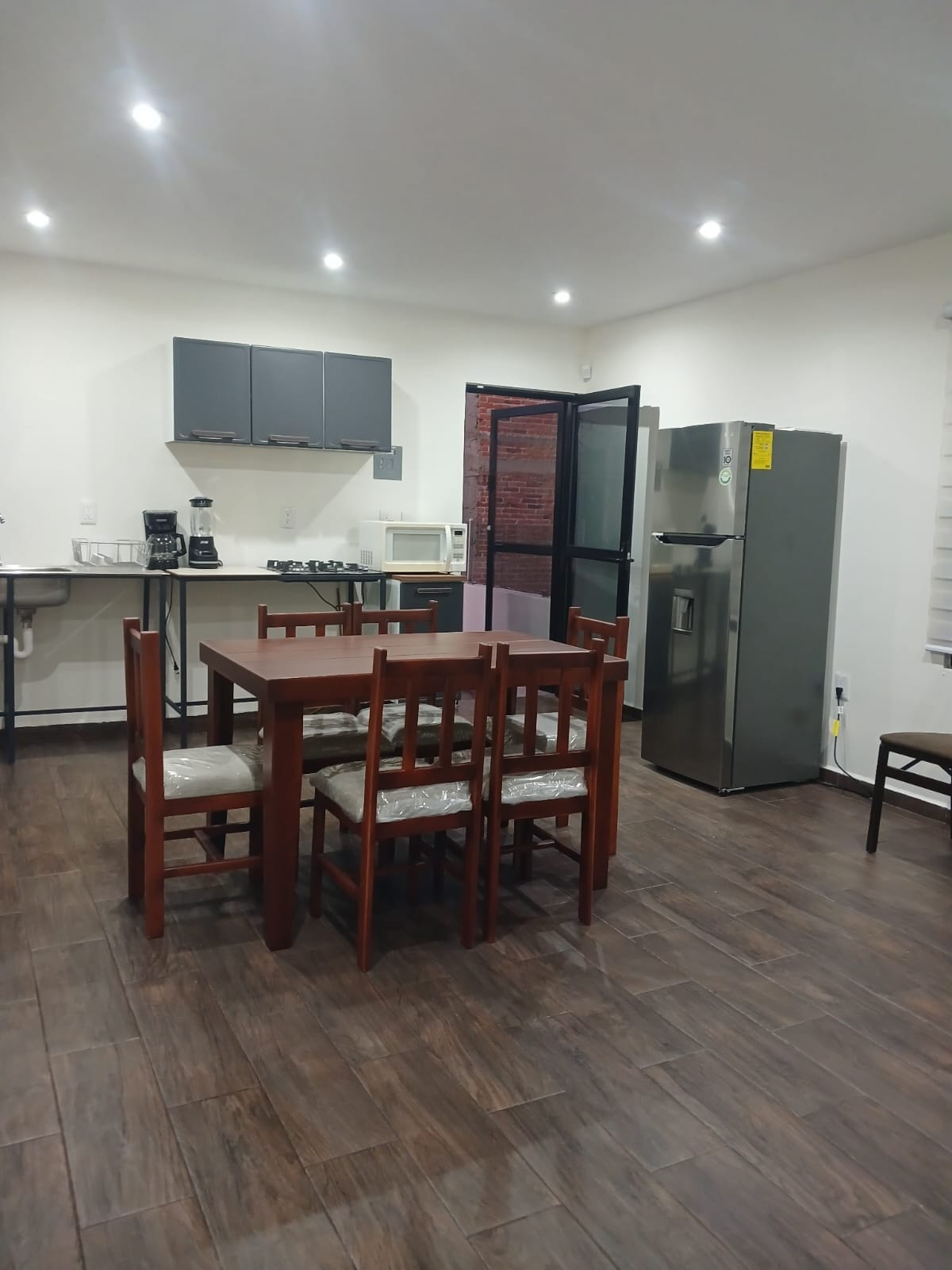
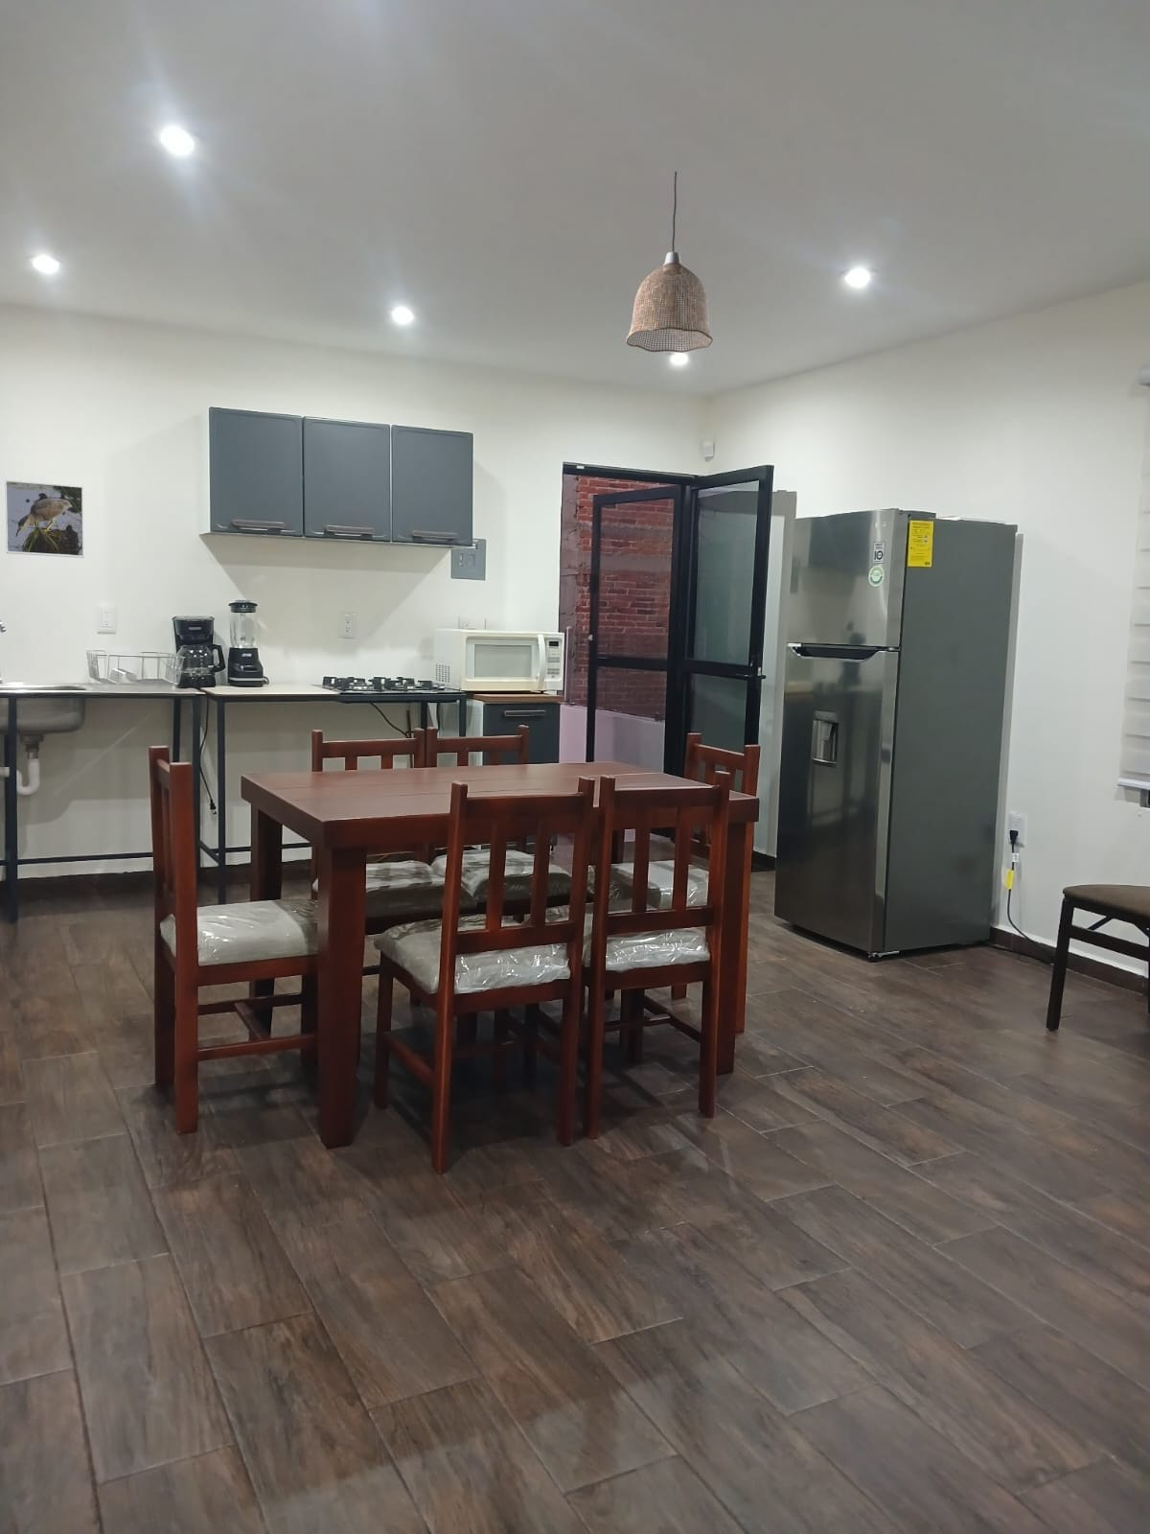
+ pendant lamp (672, 257)
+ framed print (43, 519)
